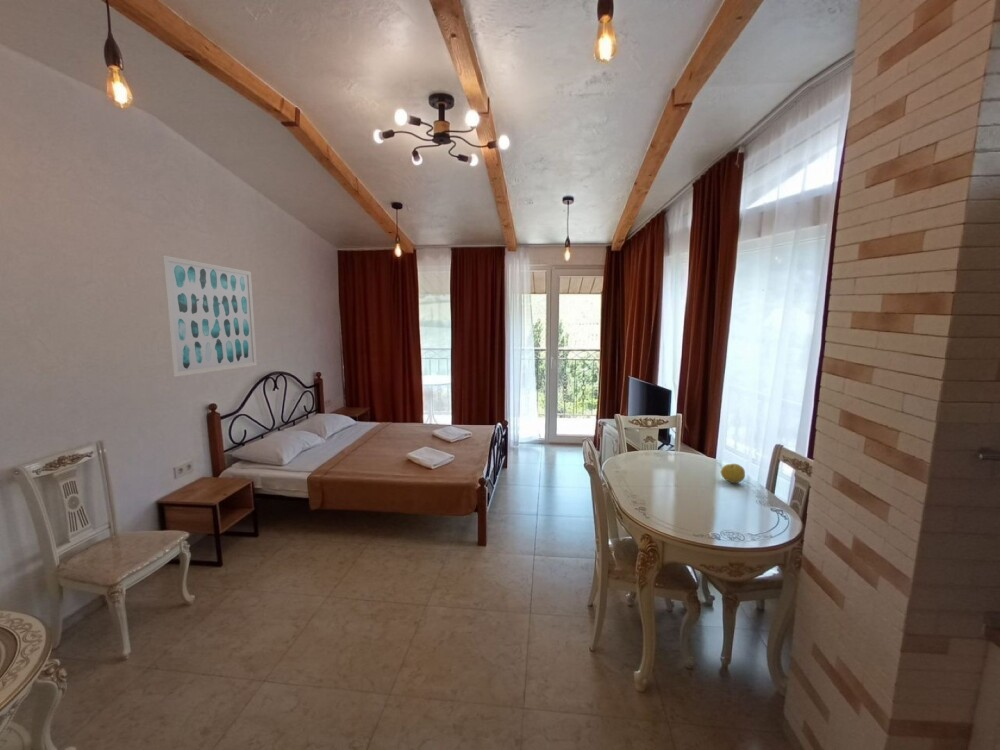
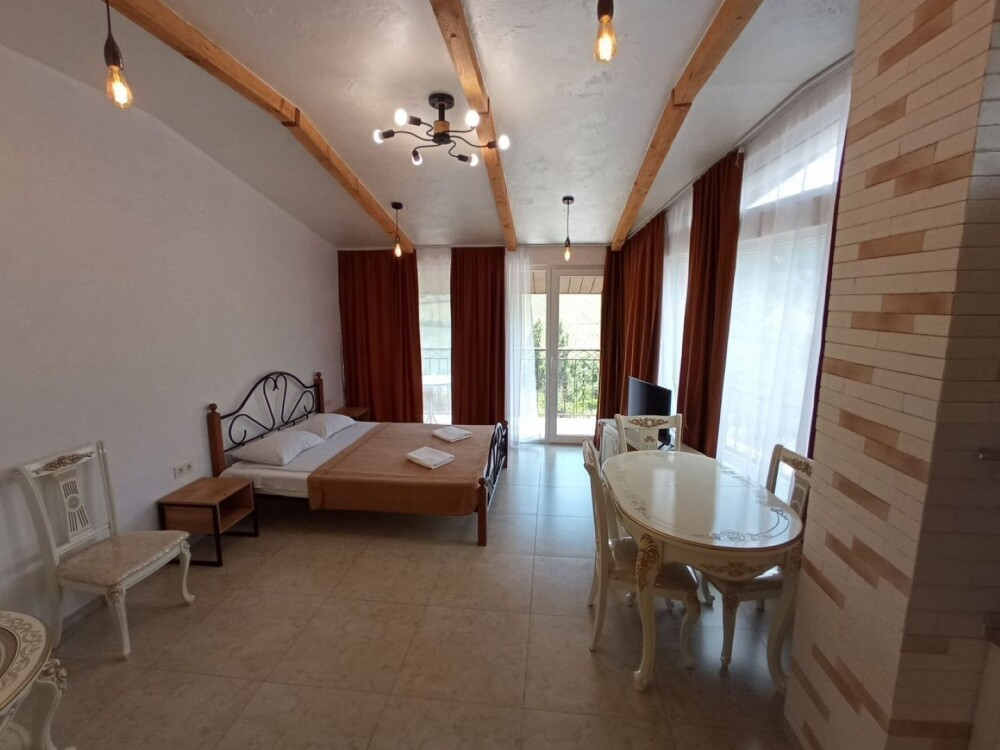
- wall art (216, 318)
- fruit (733, 473)
